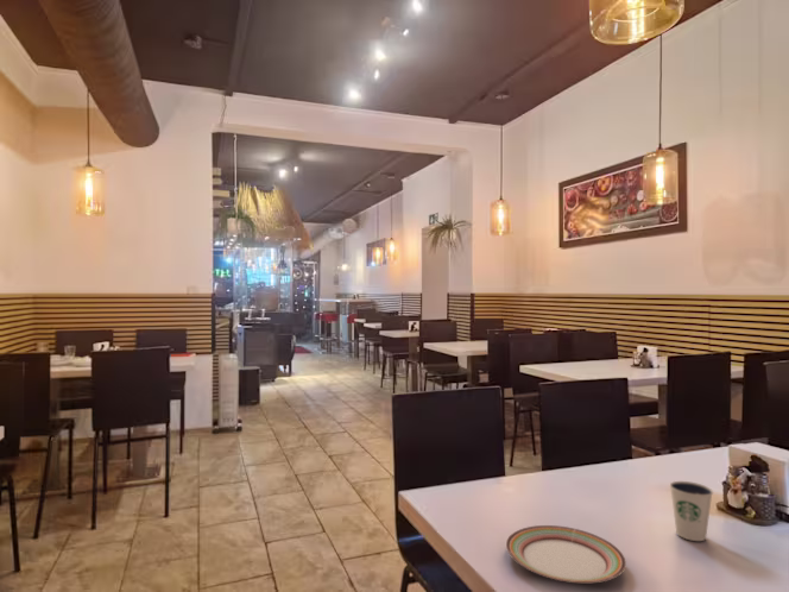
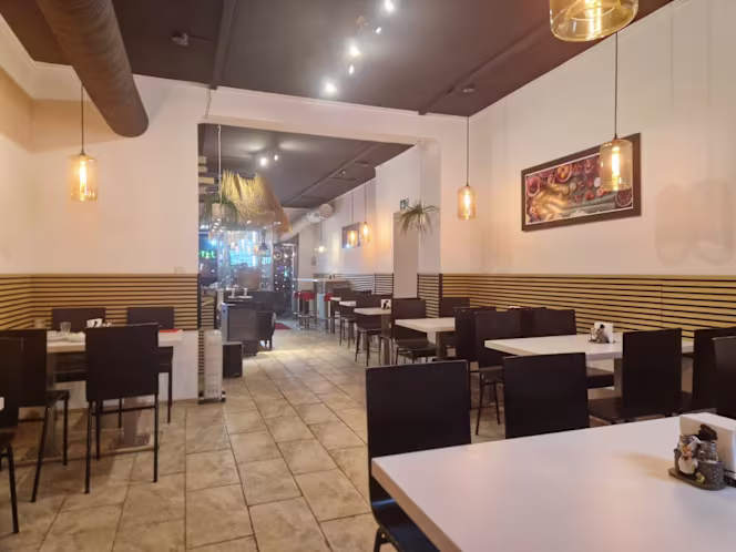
- plate (563, 555)
- dixie cup (690, 511)
